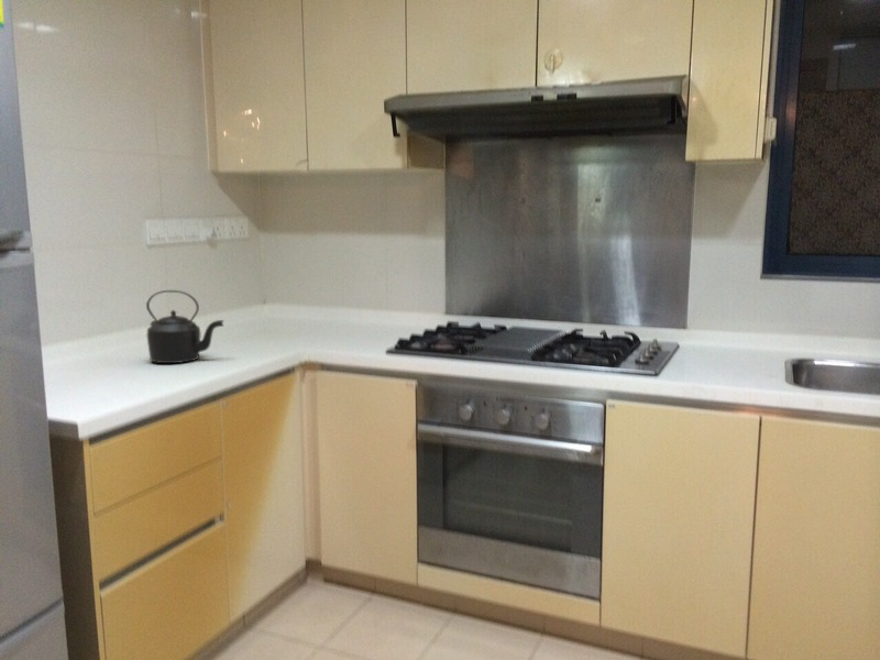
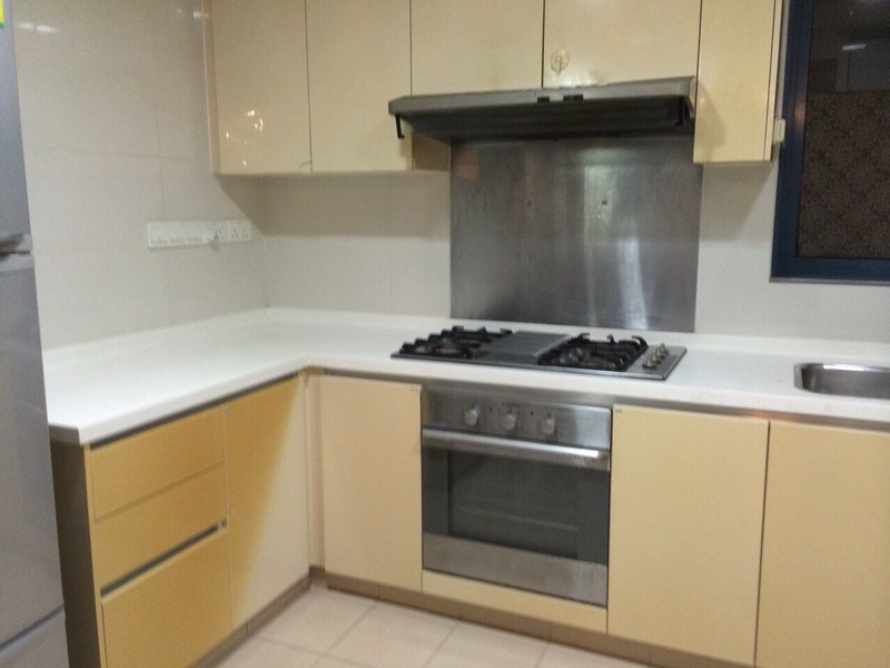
- kettle (185, 324)
